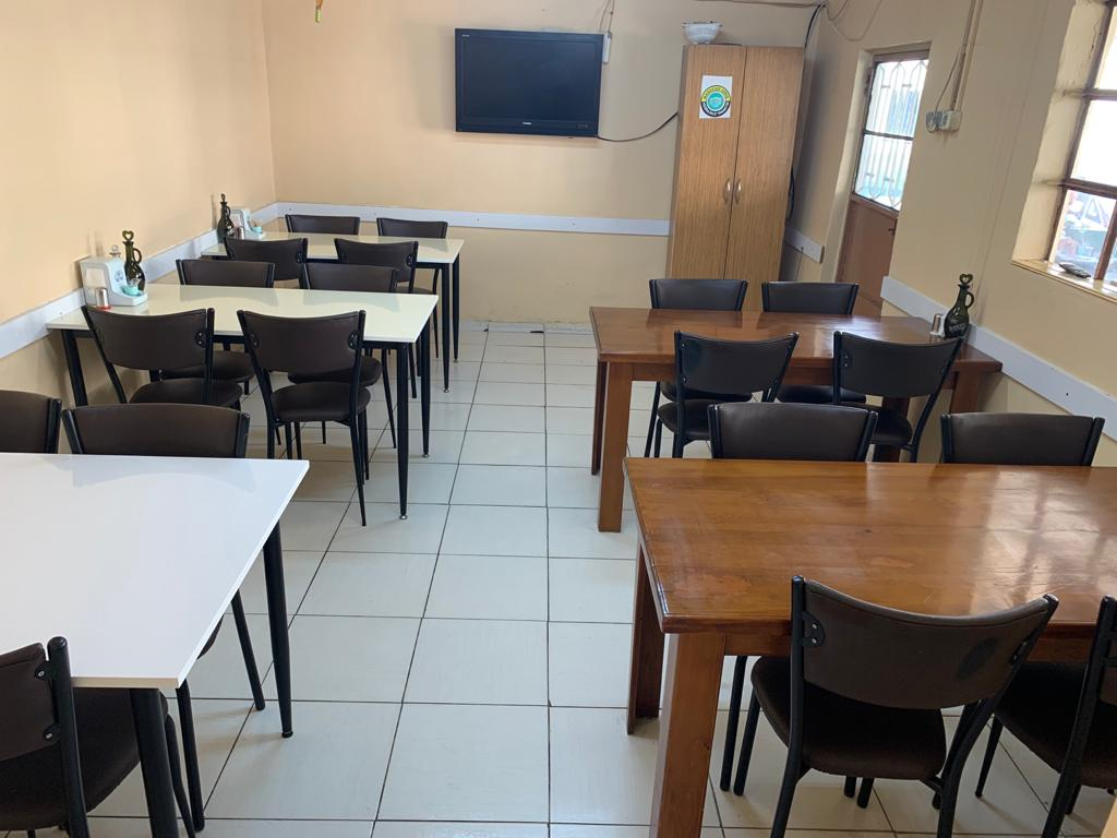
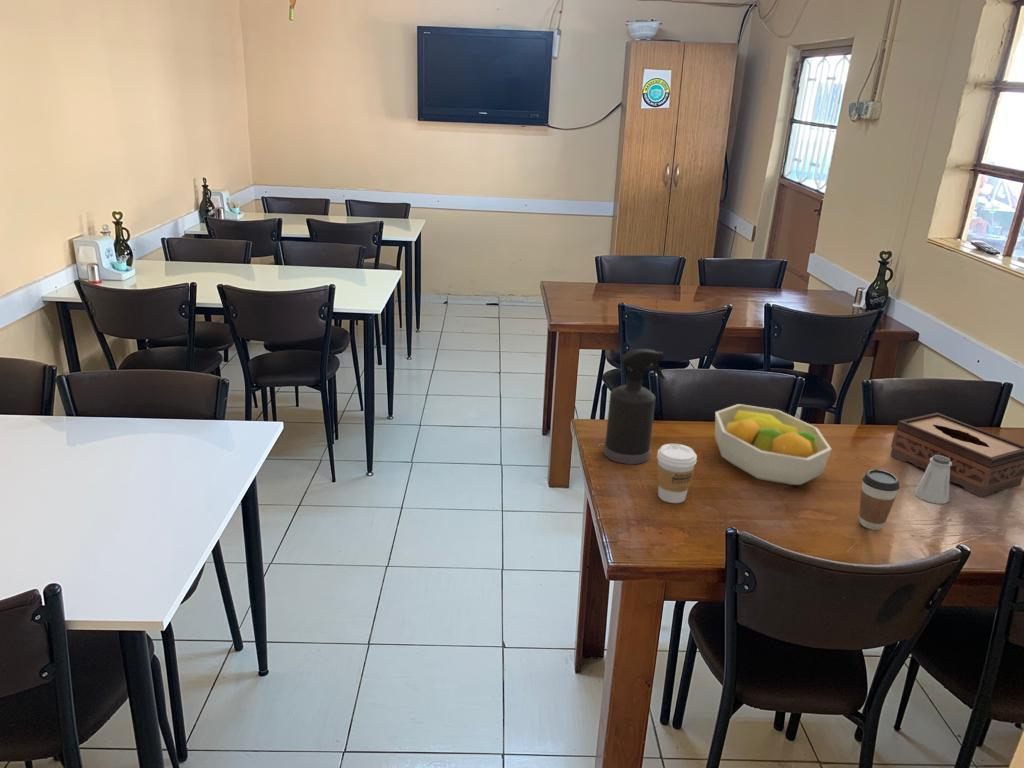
+ spray bottle (632, 403)
+ saltshaker (936, 477)
+ coffee cup (876, 500)
+ fruit bowl (768, 438)
+ coffee cup (674, 473)
+ tissue box (957, 452)
